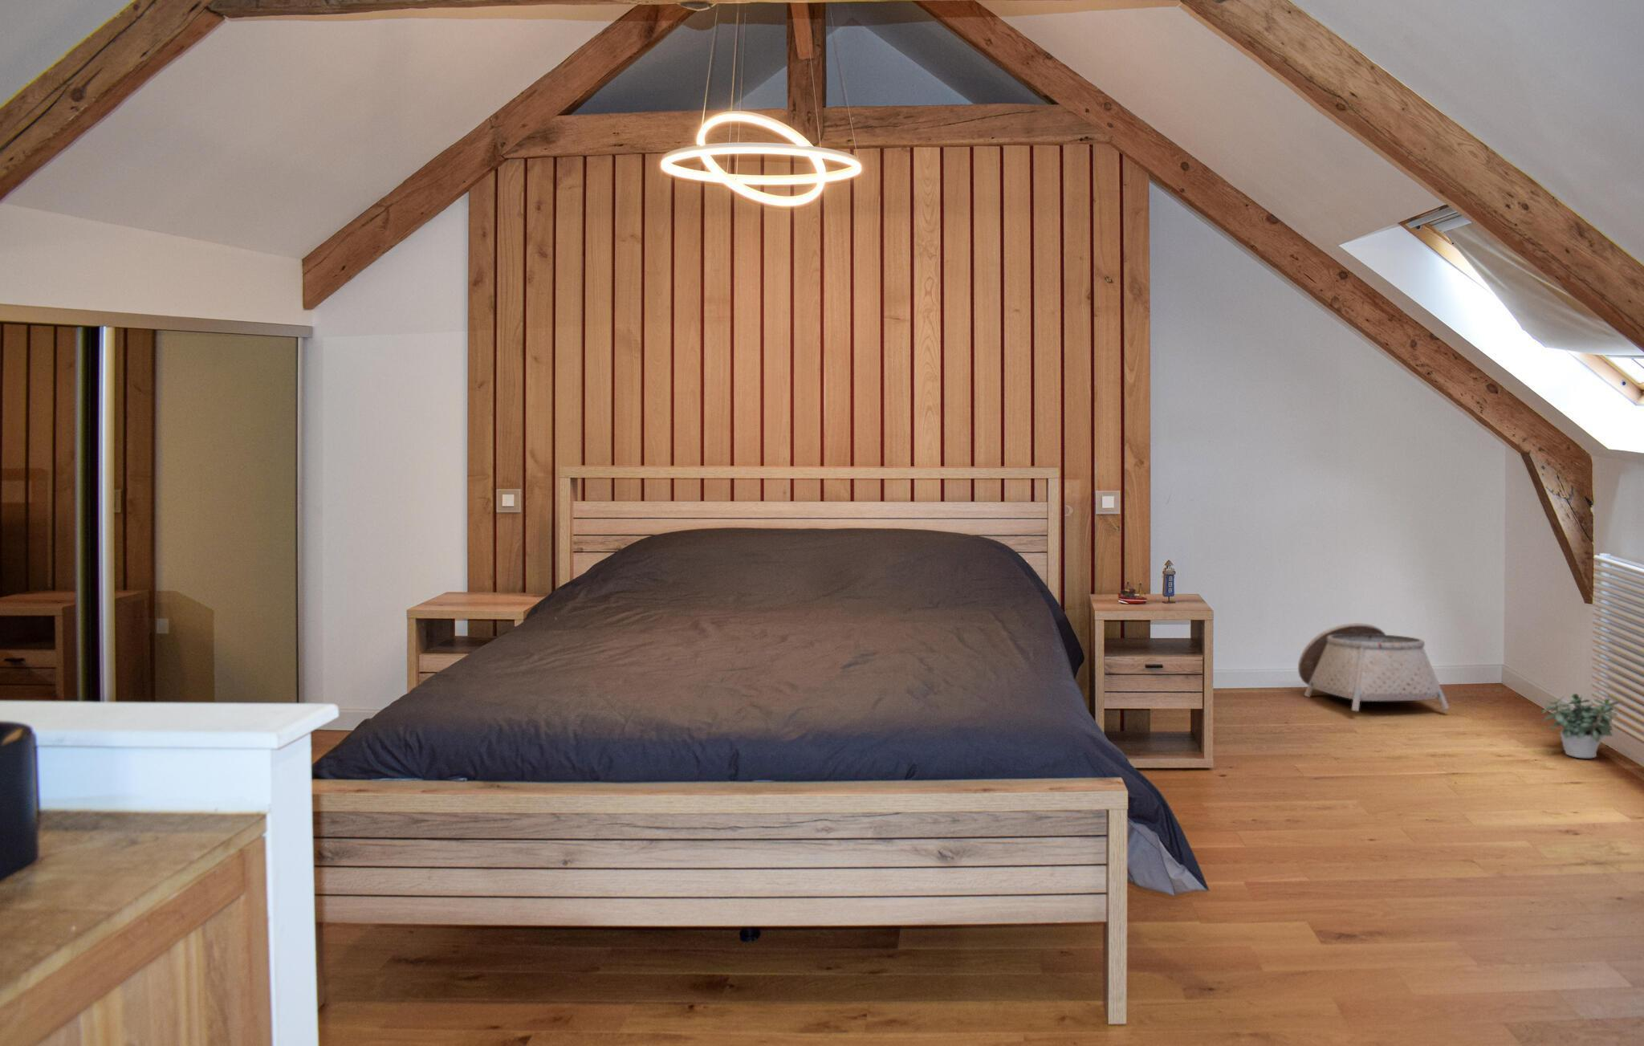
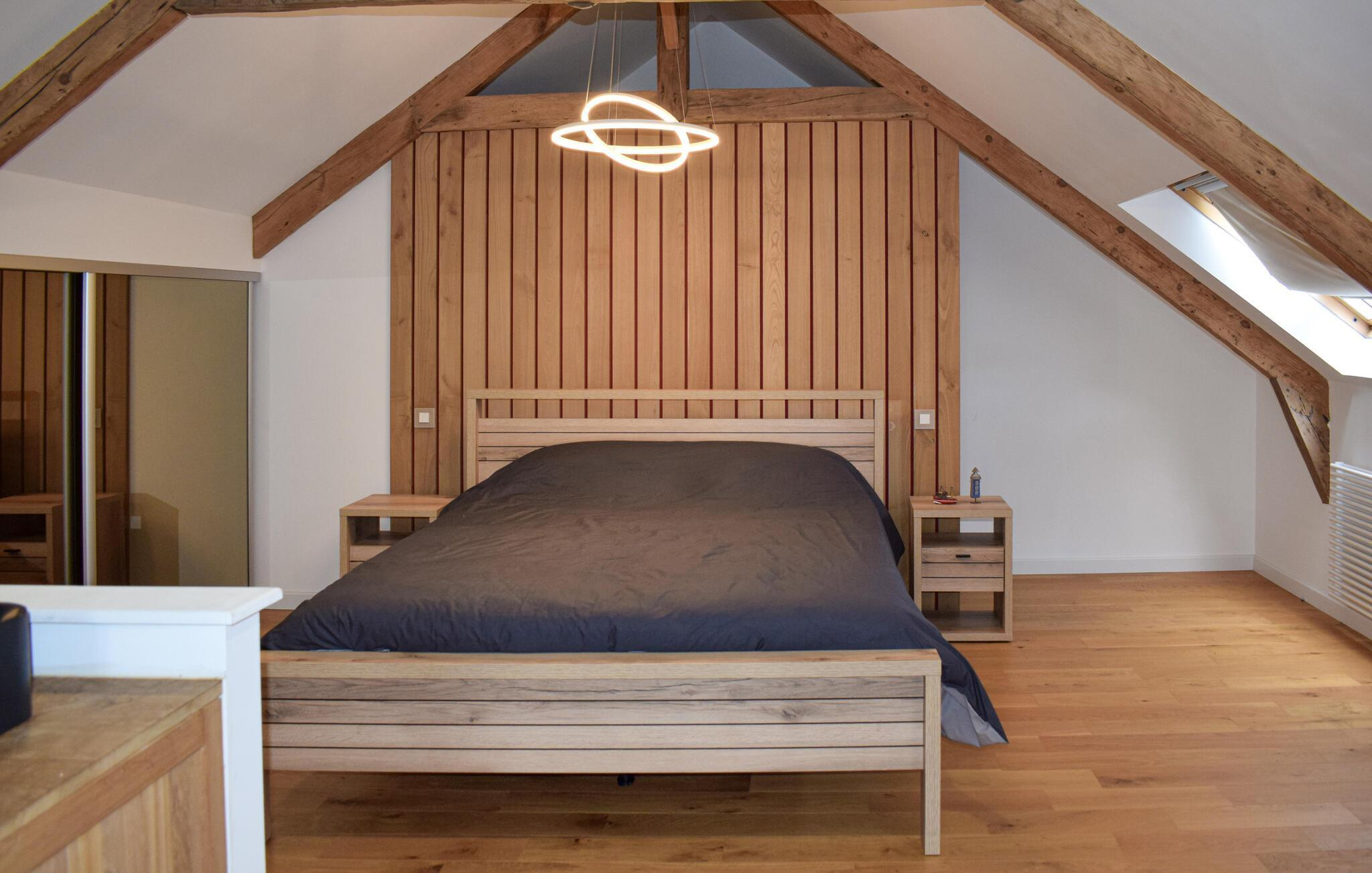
- basket (1364, 663)
- potted plant (1577, 724)
